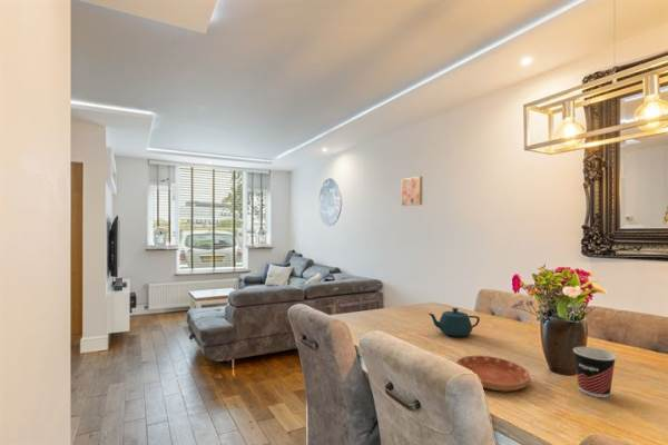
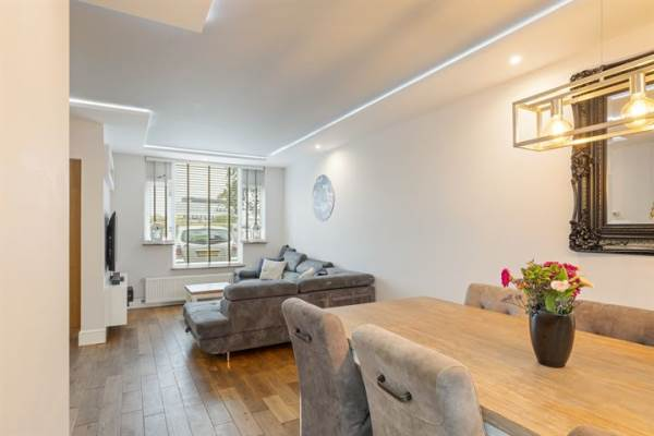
- cup (593, 372)
- teapot (453, 320)
- wall art (411, 191)
- saucer (491, 373)
